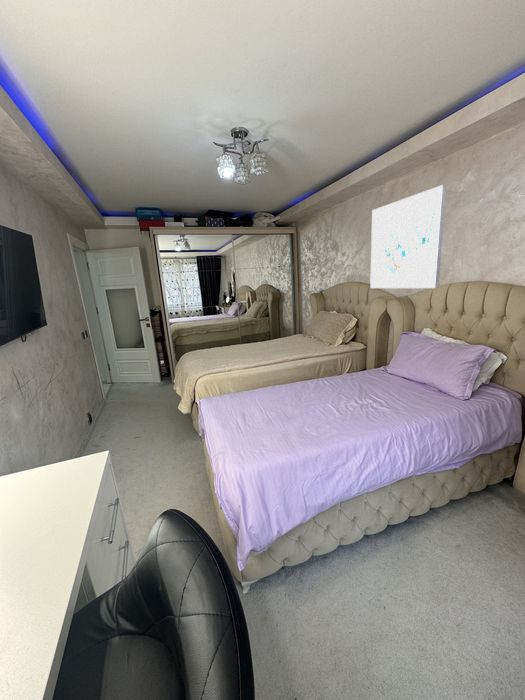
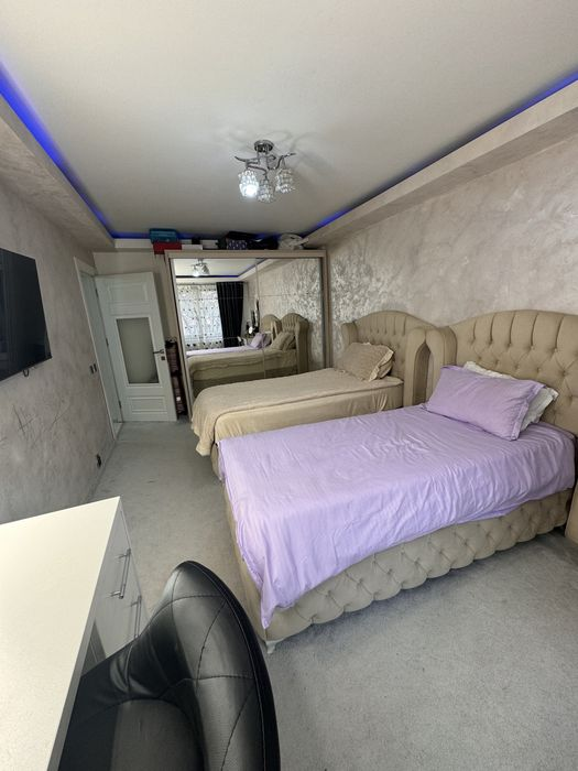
- wall art (401, 245)
